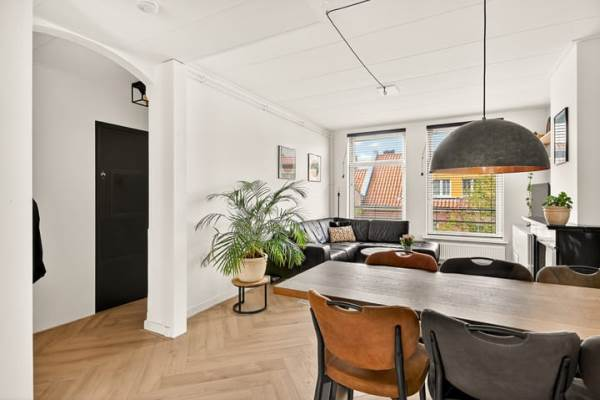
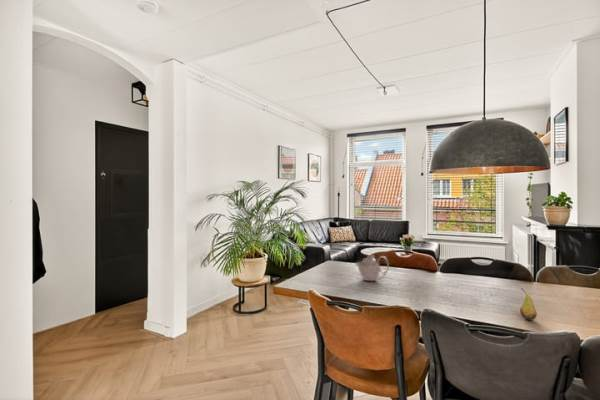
+ fruit (528, 304)
+ teapot (371, 267)
